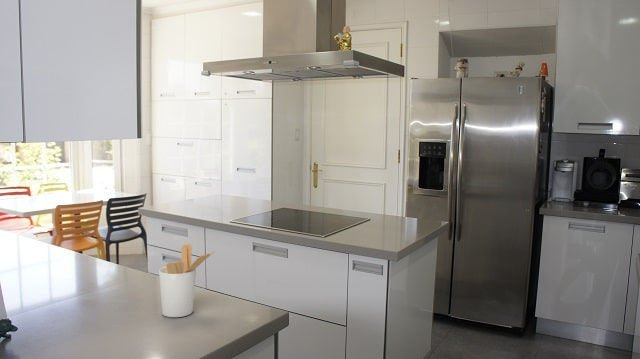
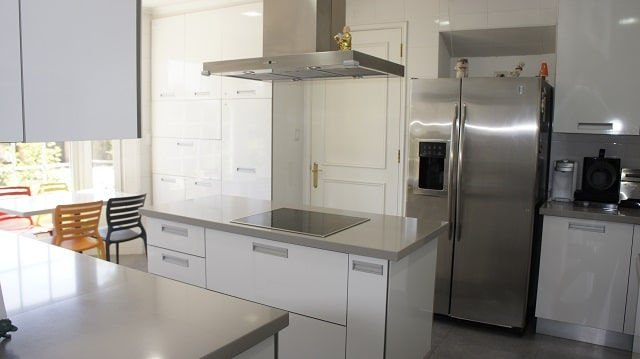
- utensil holder (186, 280)
